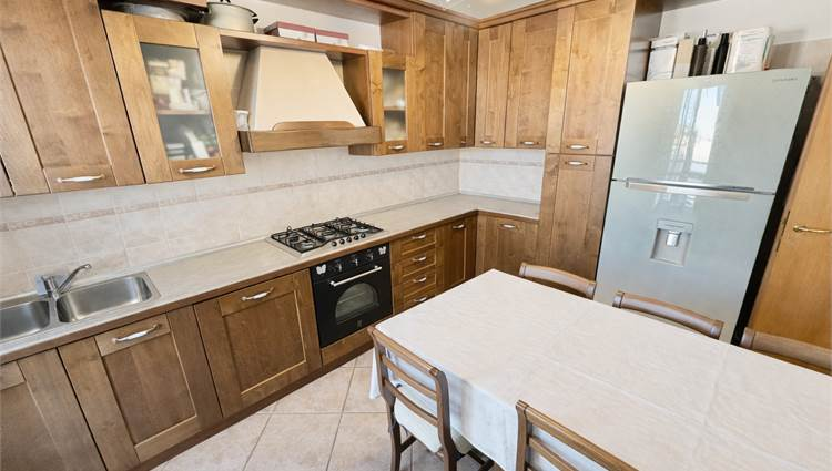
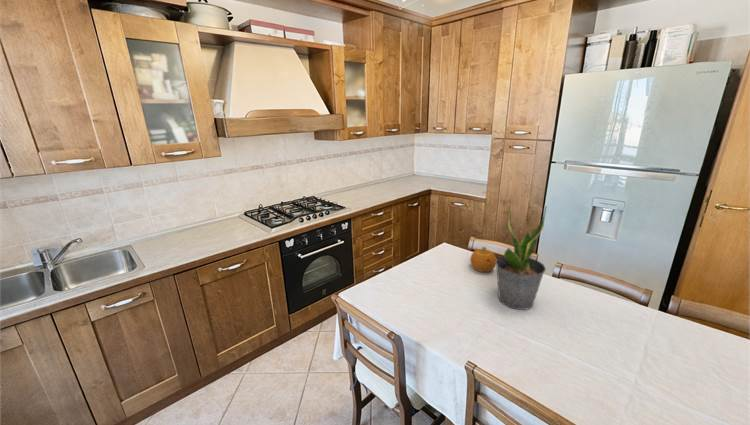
+ fruit (483, 257)
+ potted plant (520, 256)
